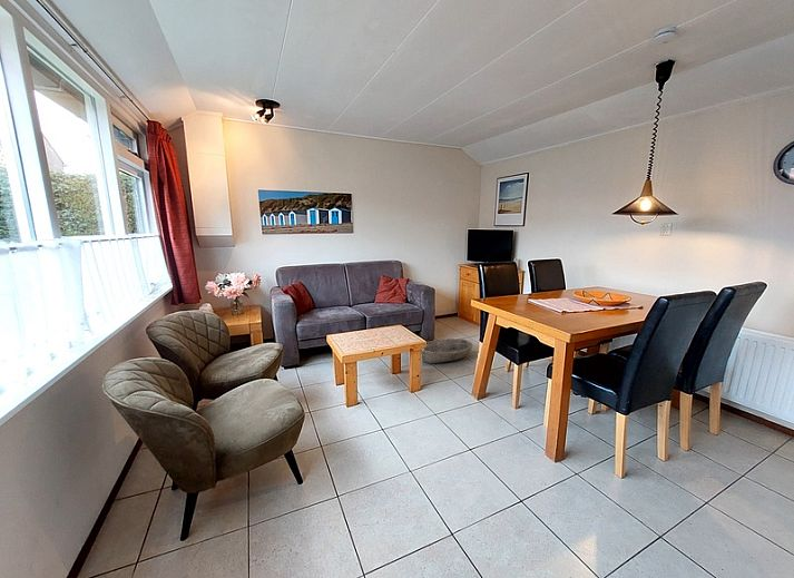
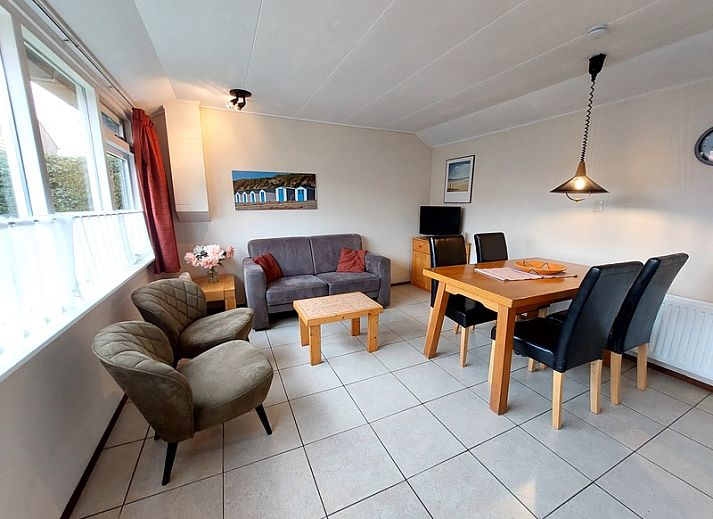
- basket (443, 350)
